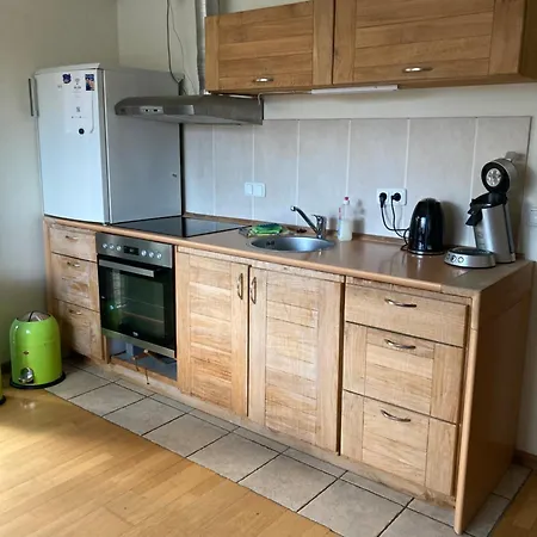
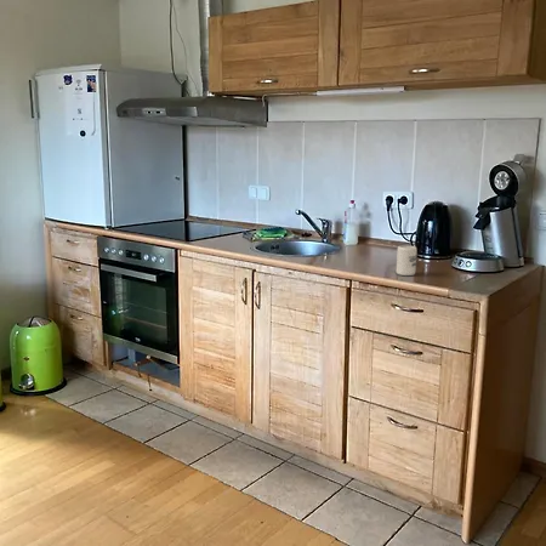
+ cup (406, 260)
